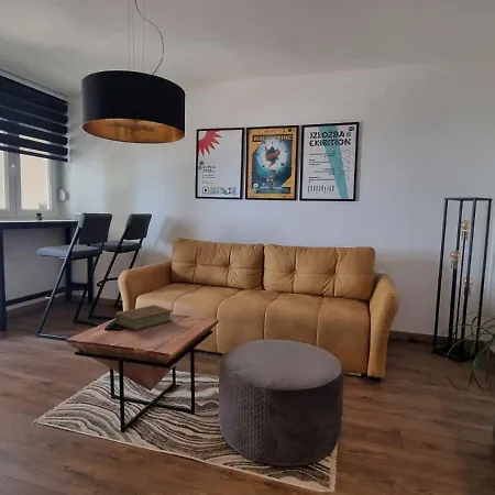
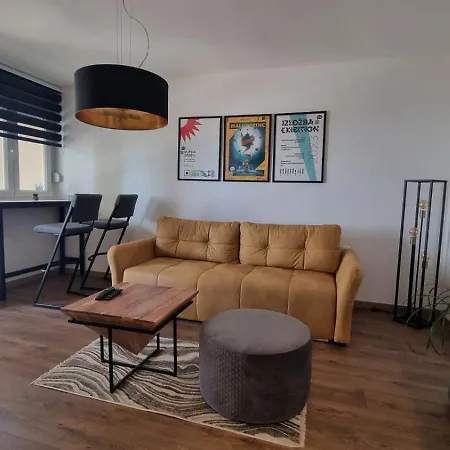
- book (144, 316)
